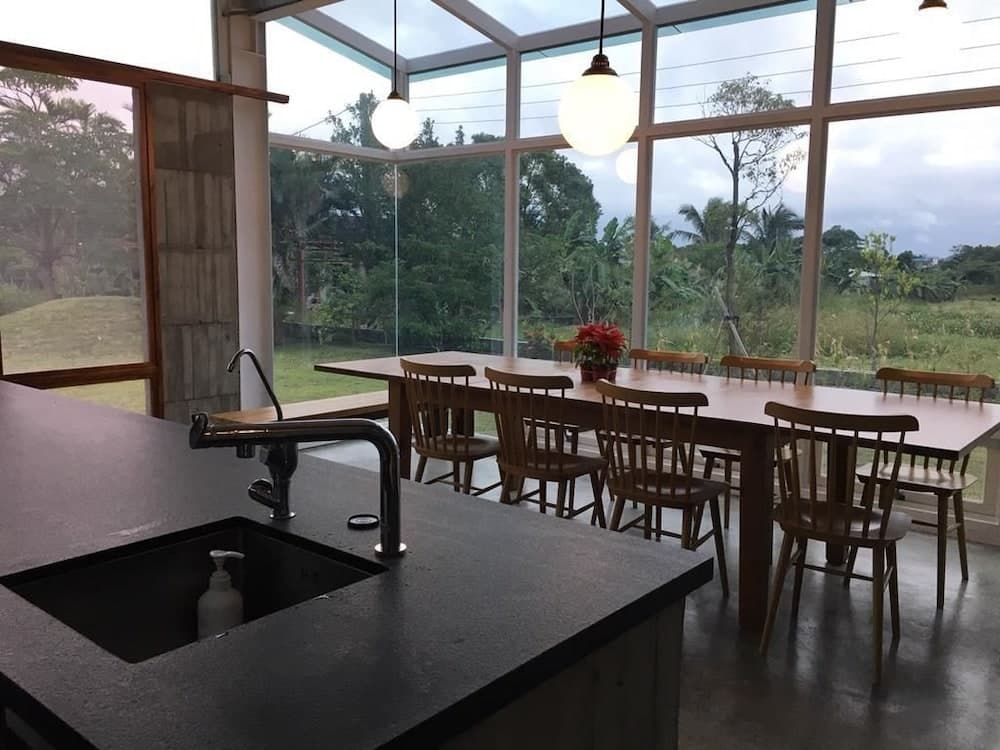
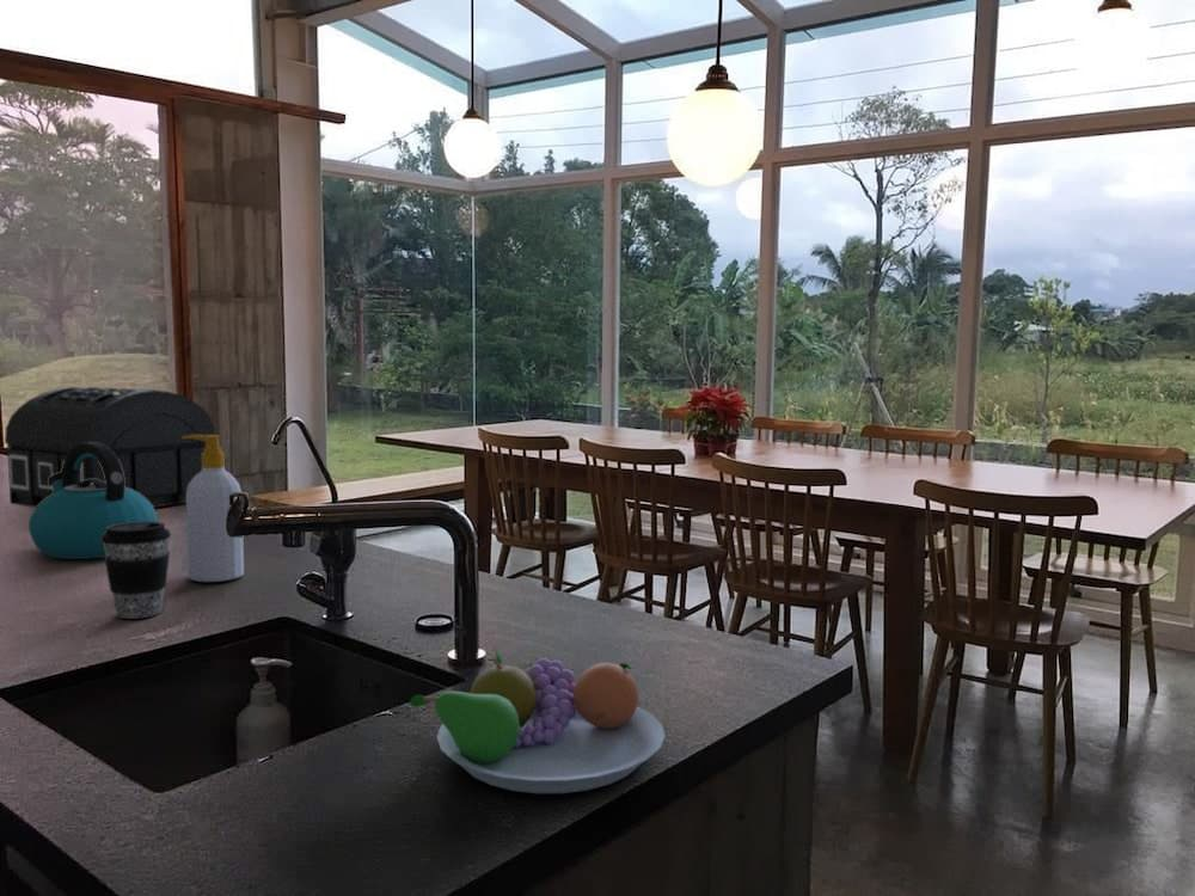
+ soap bottle (212, 505)
+ fruit bowl (541, 708)
+ coffee cup (137, 569)
+ treasure chest (112, 444)
+ kettle (88, 495)
